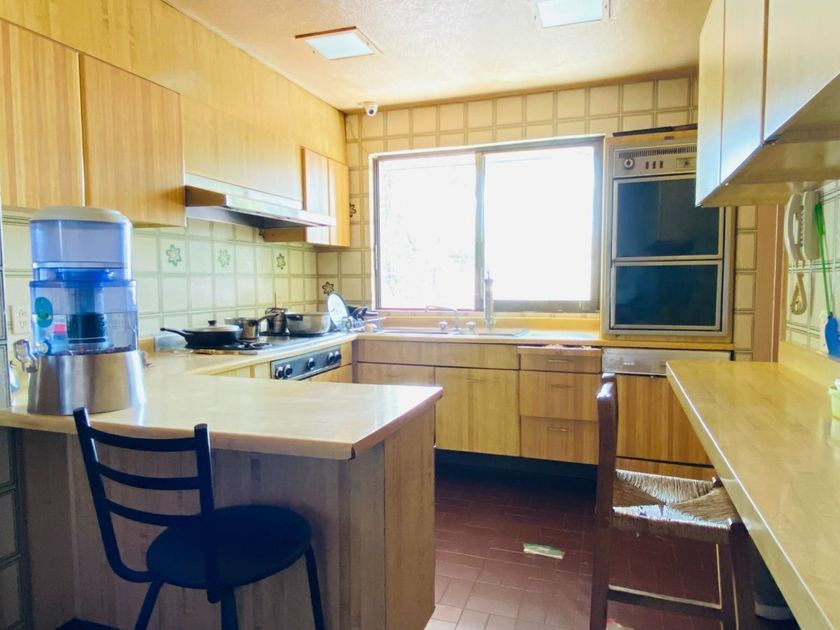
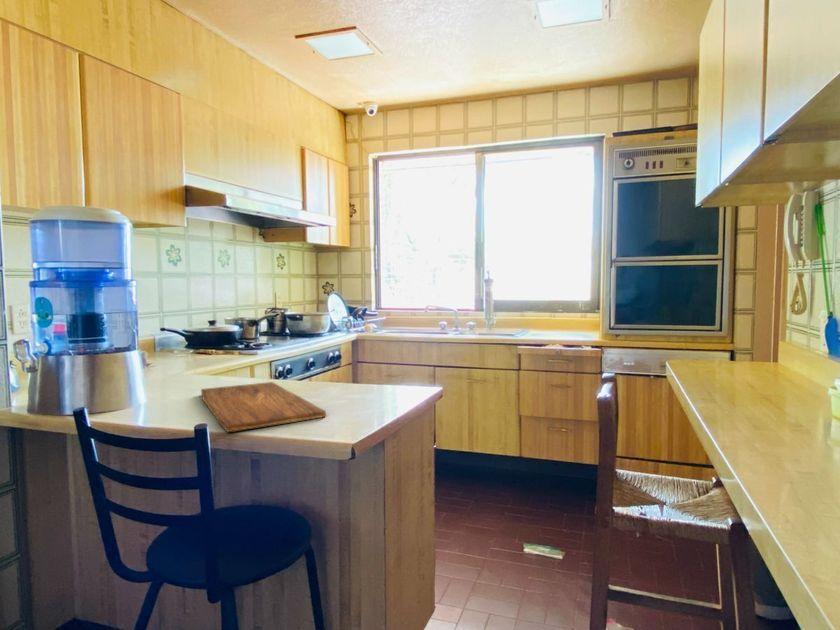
+ cutting board (254, 402)
